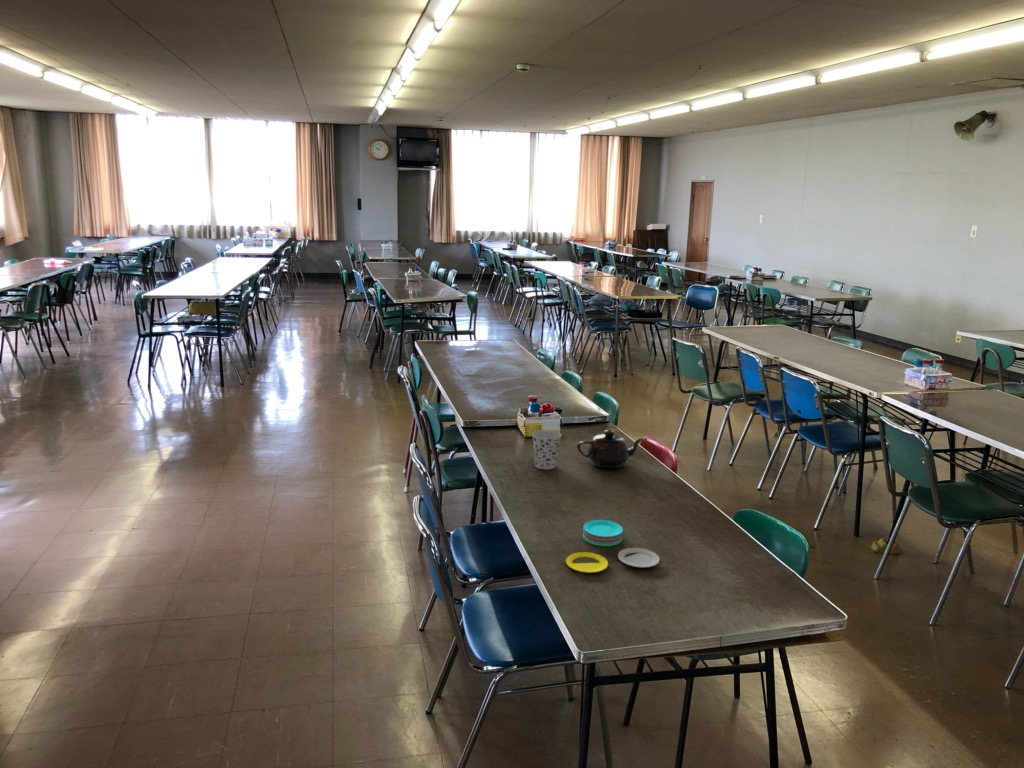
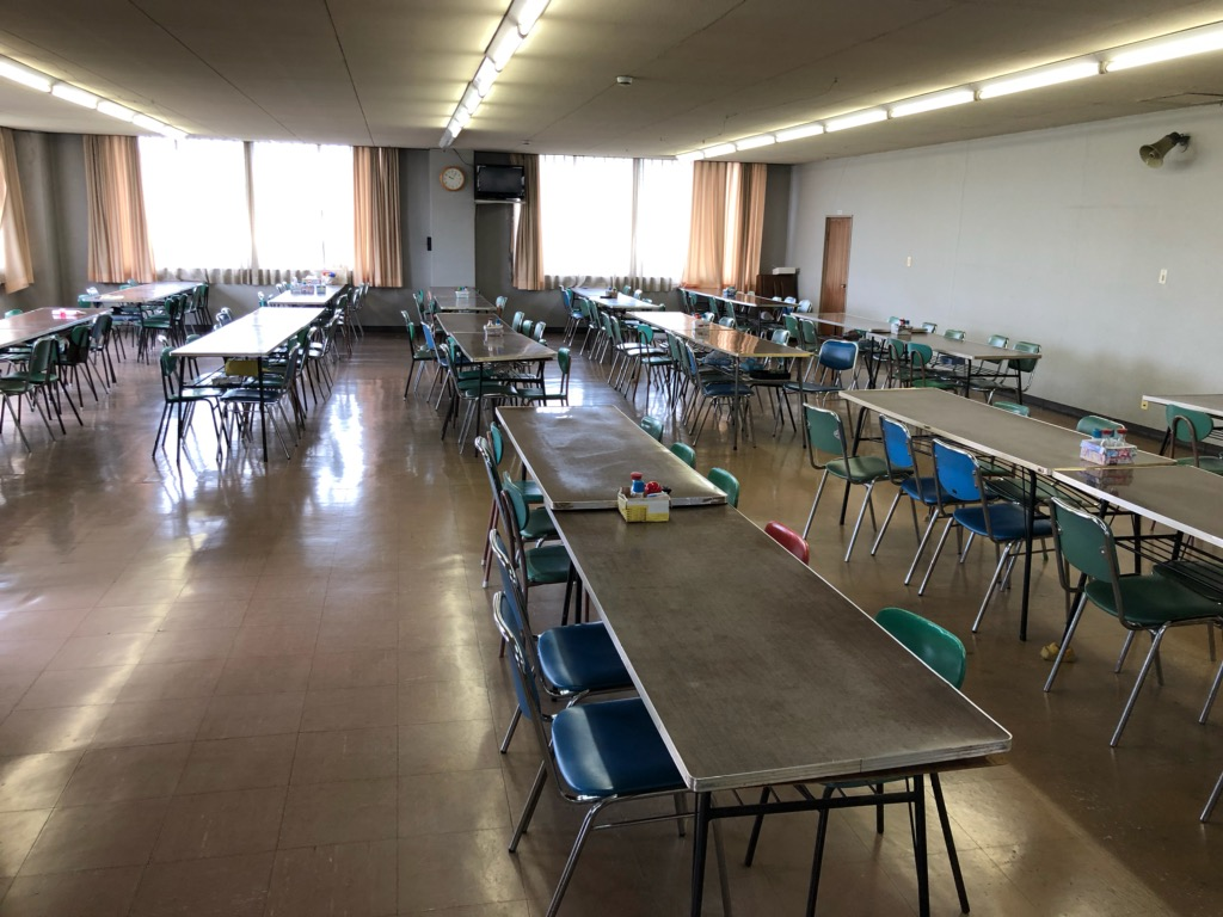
- plate (615, 544)
- cup (546, 450)
- teapot (610, 447)
